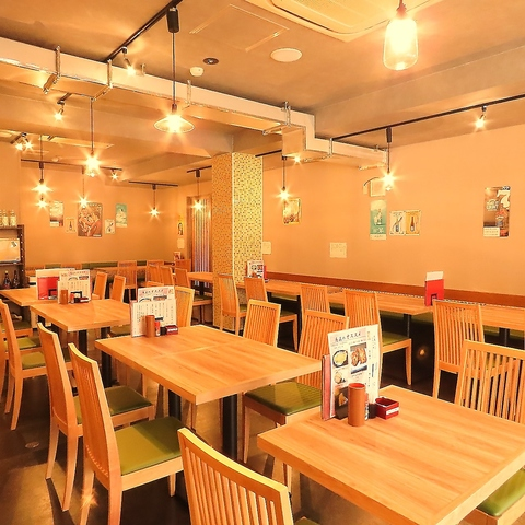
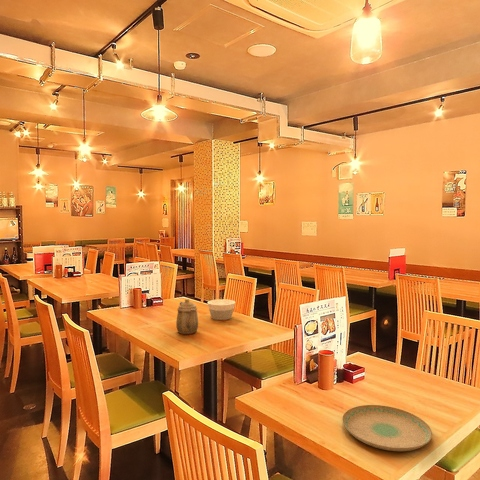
+ teapot (187, 315)
+ bowl (221, 309)
+ plate (385, 427)
